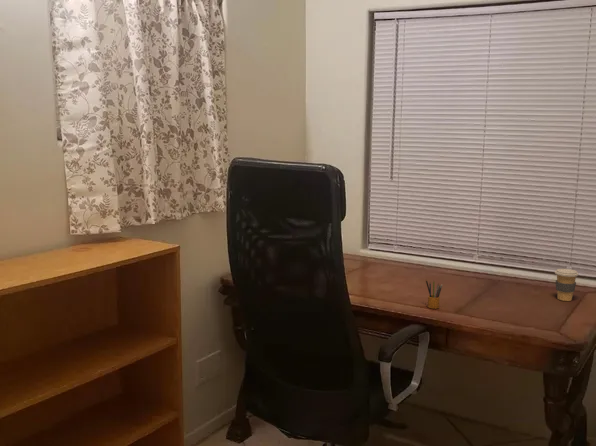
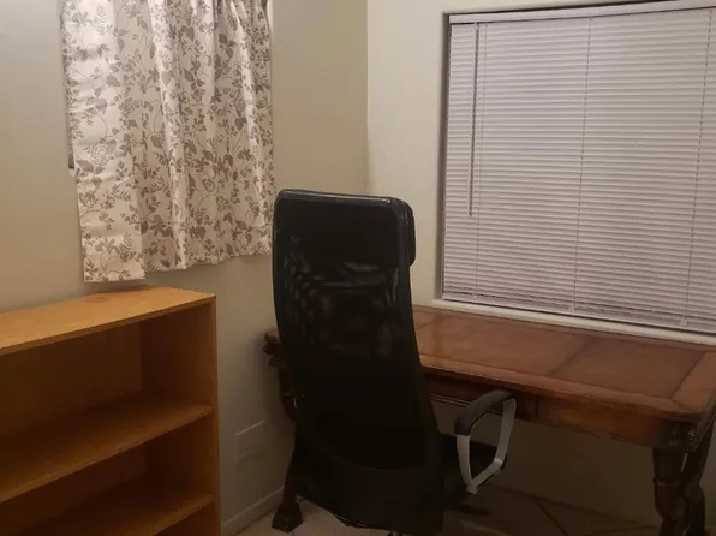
- coffee cup (565, 285)
- pencil box (433, 293)
